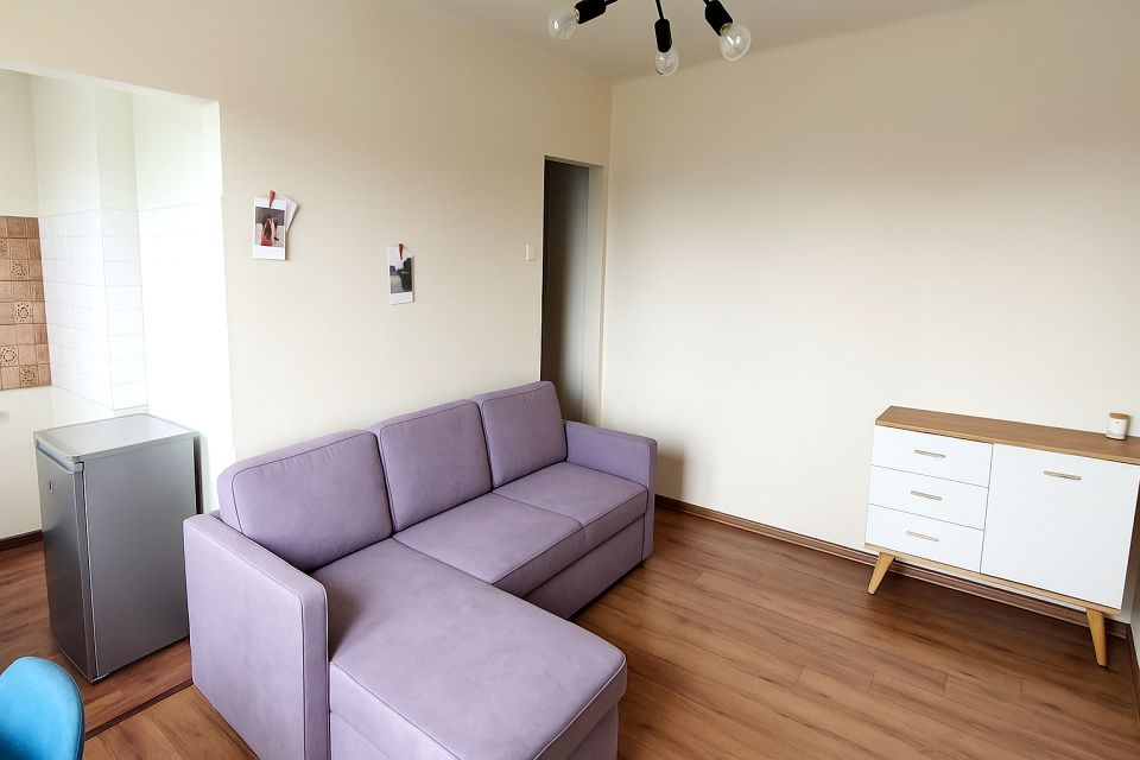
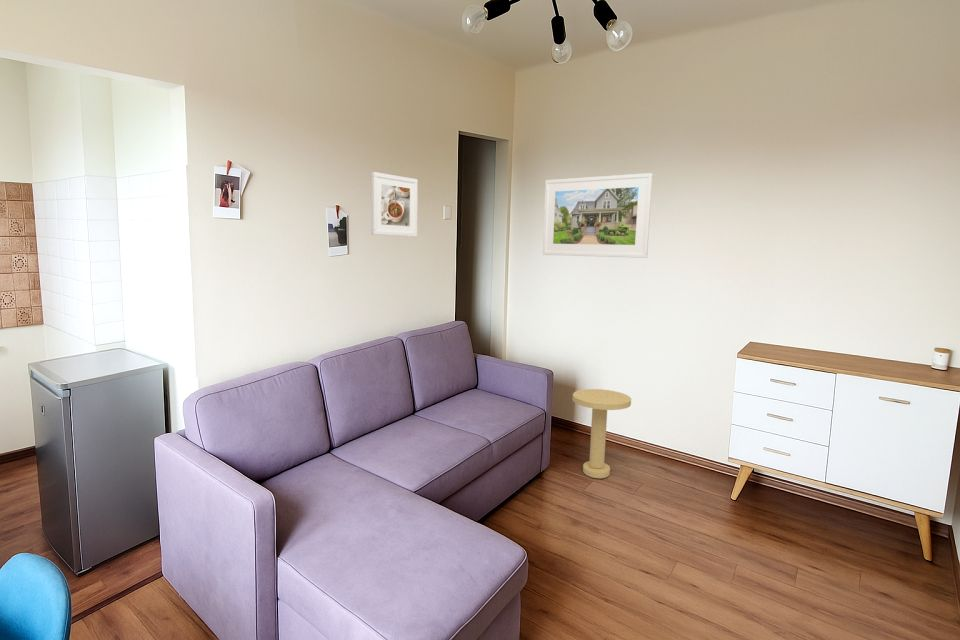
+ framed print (593, 217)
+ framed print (395, 206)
+ side table (599, 434)
